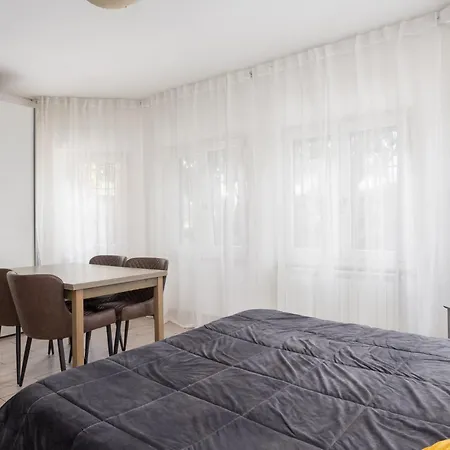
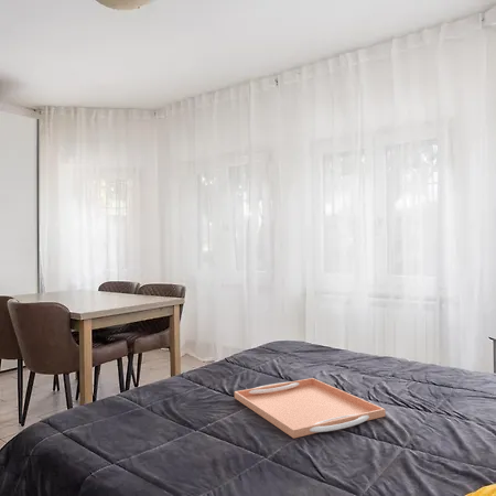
+ serving tray (304, 402)
